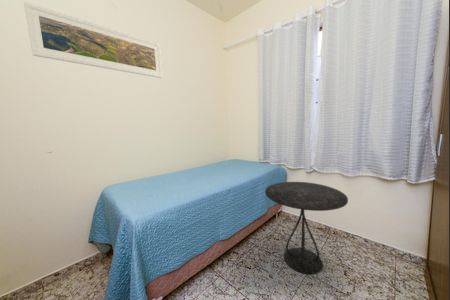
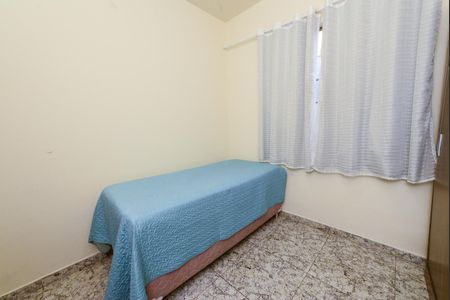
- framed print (108, 48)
- side table (302, 227)
